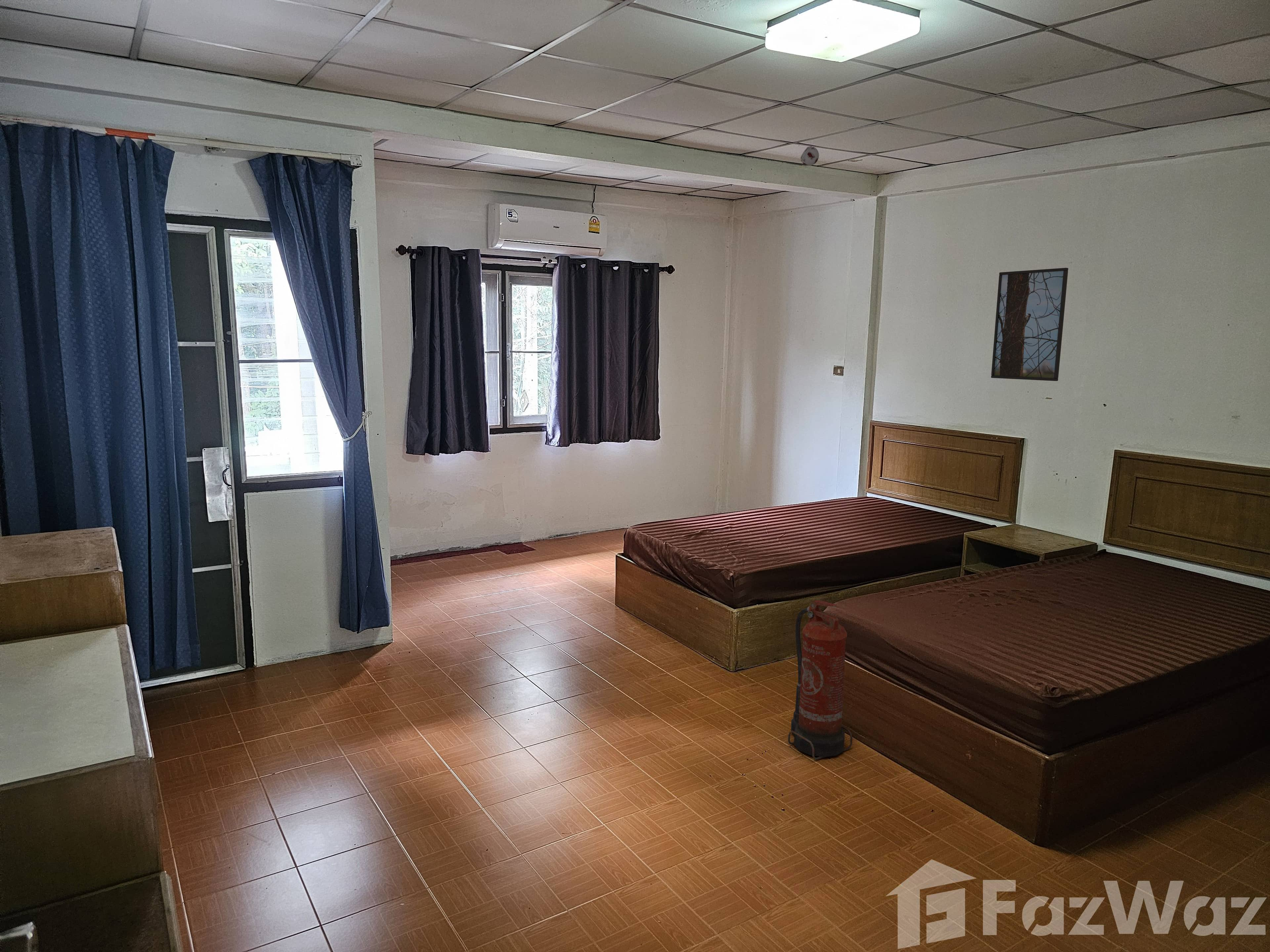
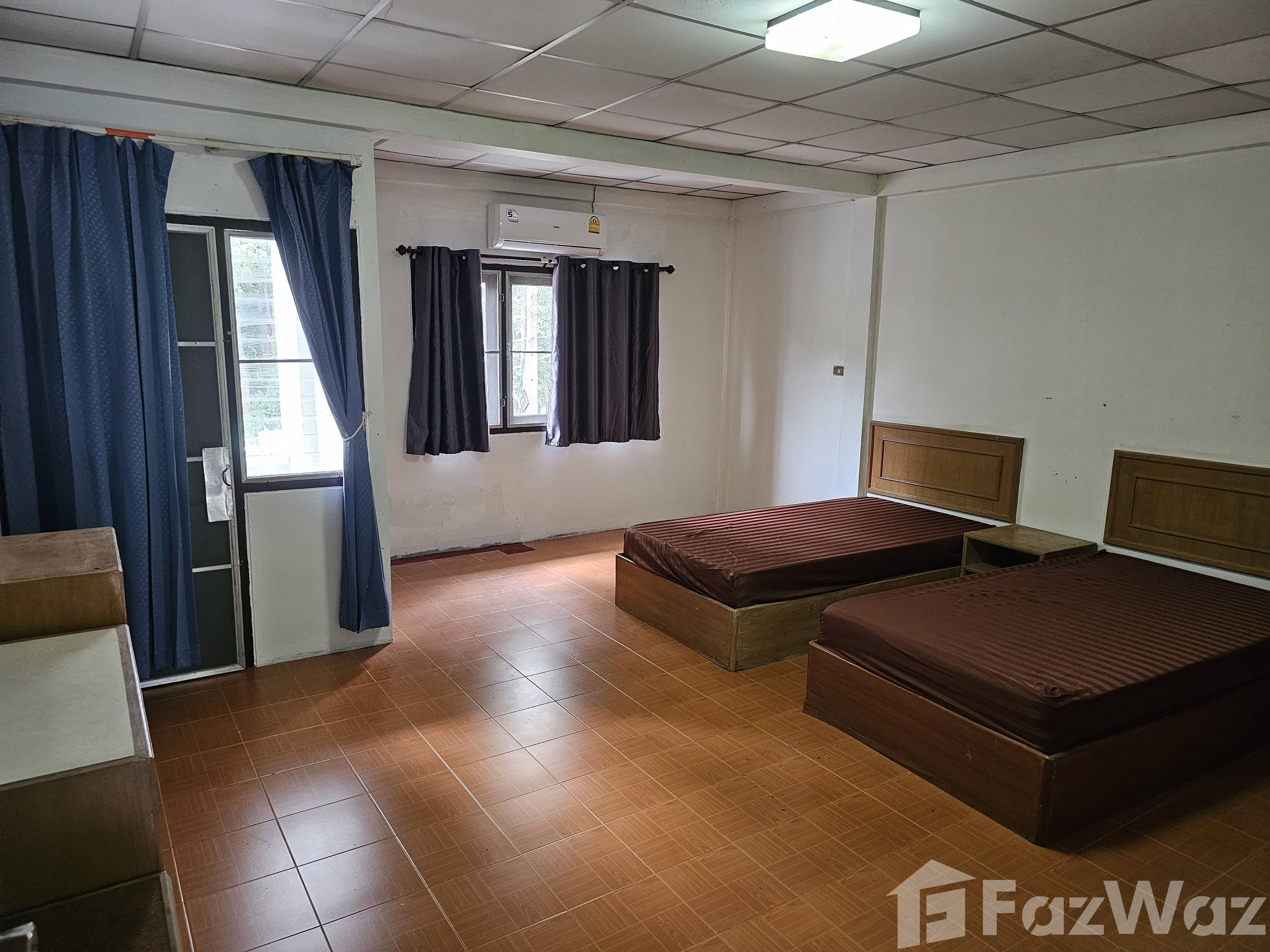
- fire extinguisher (817, 672)
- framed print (1028, 325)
- smoke detector (810, 156)
